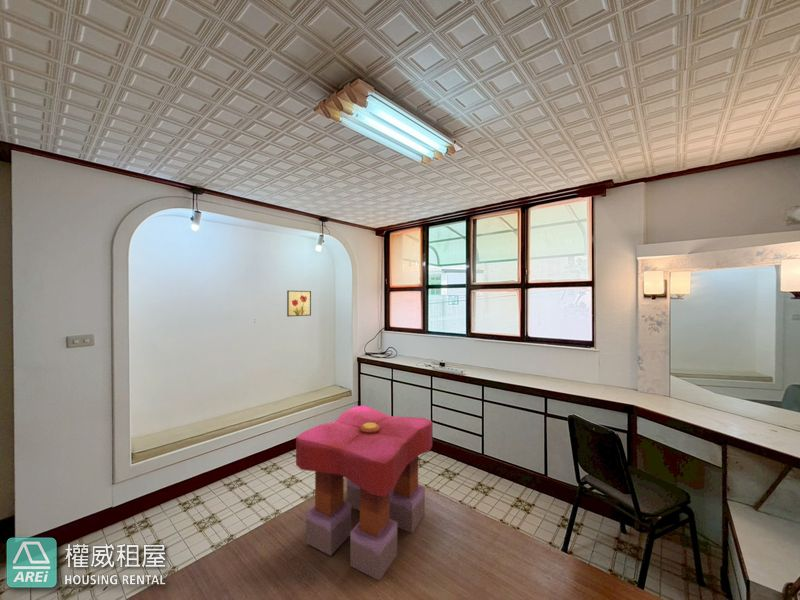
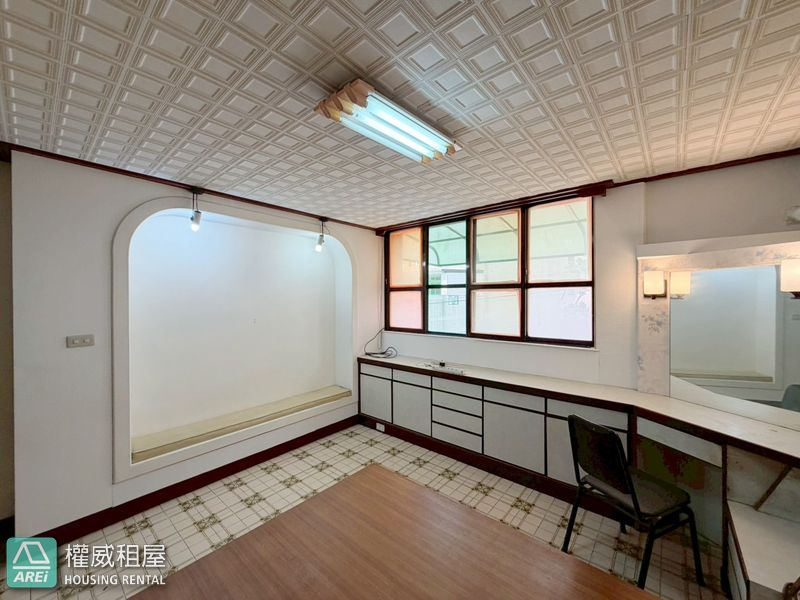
- stool (368, 474)
- wall art (299, 303)
